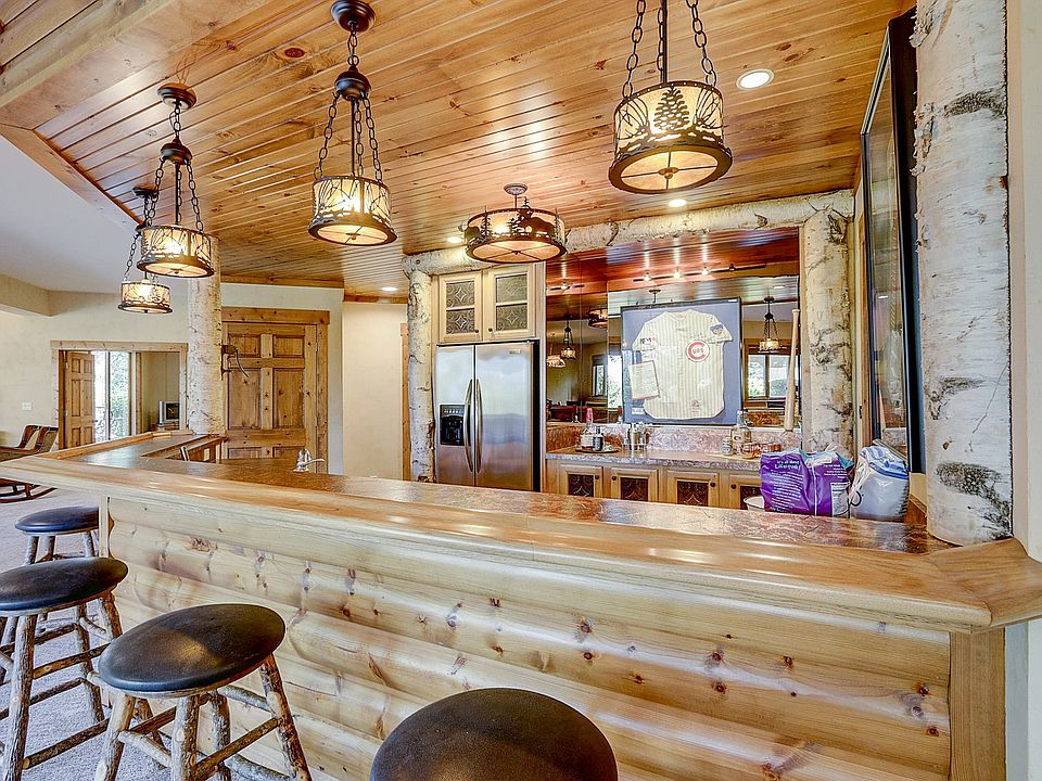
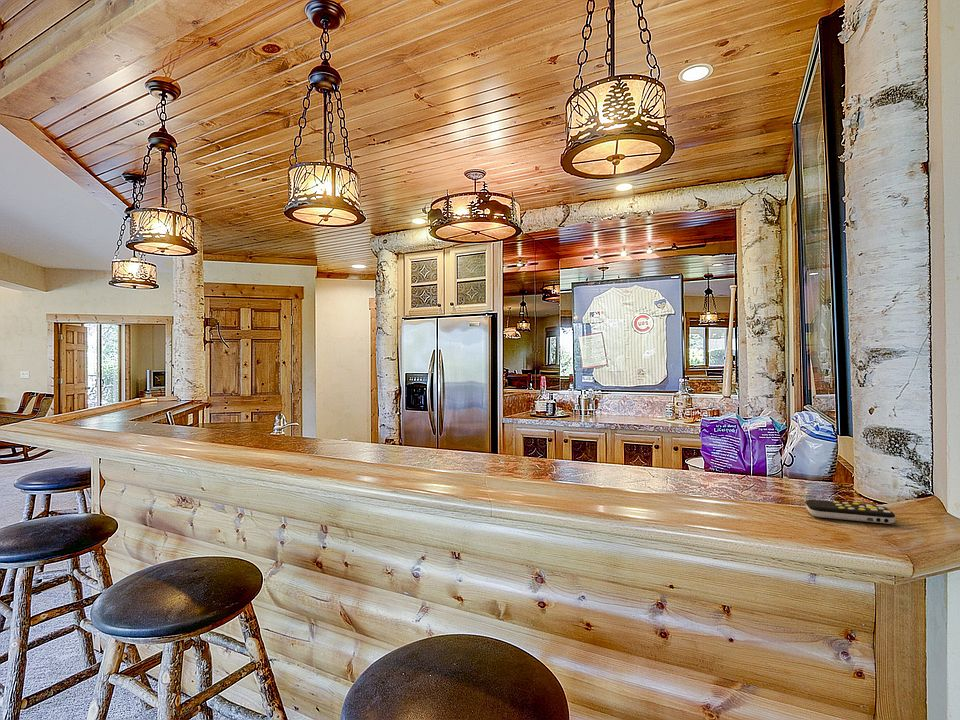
+ remote control (848, 510)
